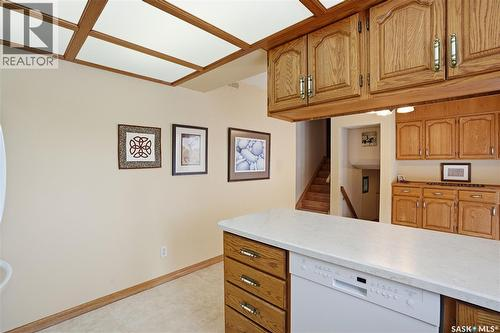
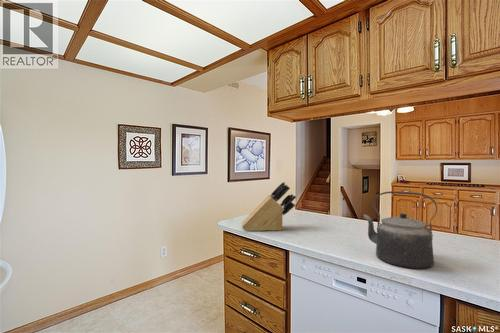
+ knife block (268, 205)
+ kettle (397, 225)
